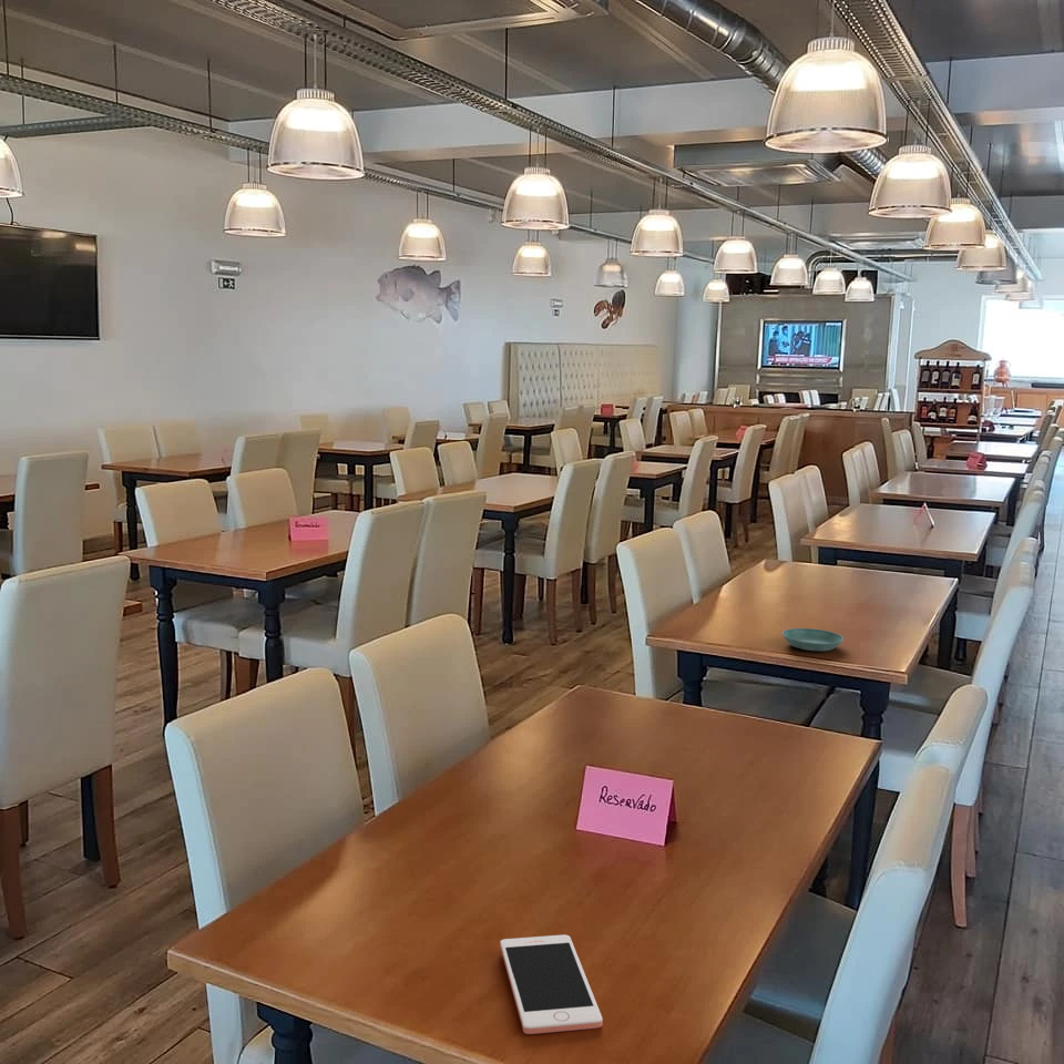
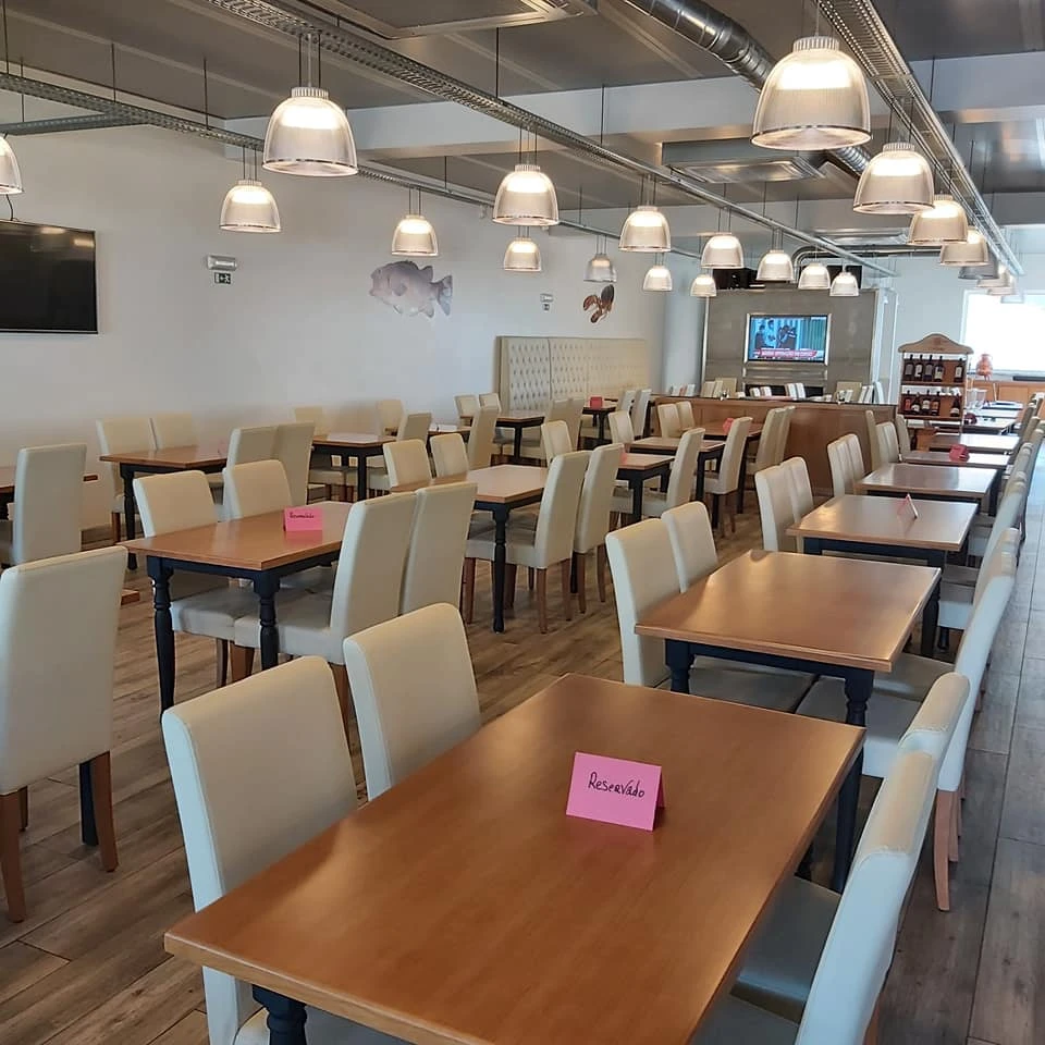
- saucer (811, 640)
- cell phone (548, 981)
